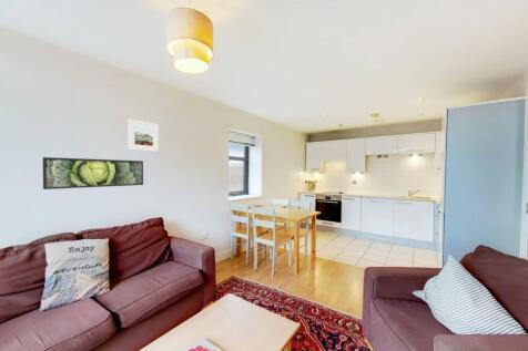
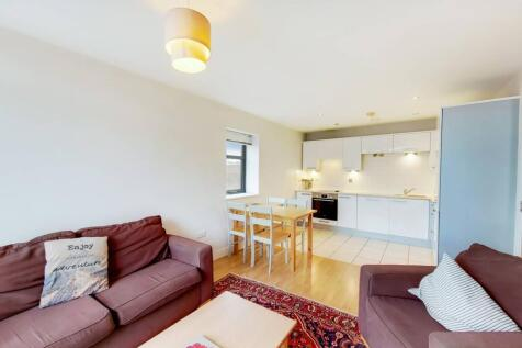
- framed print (100, 173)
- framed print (143, 136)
